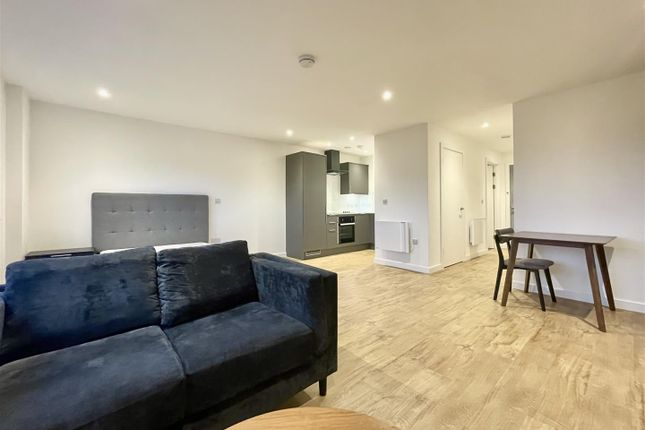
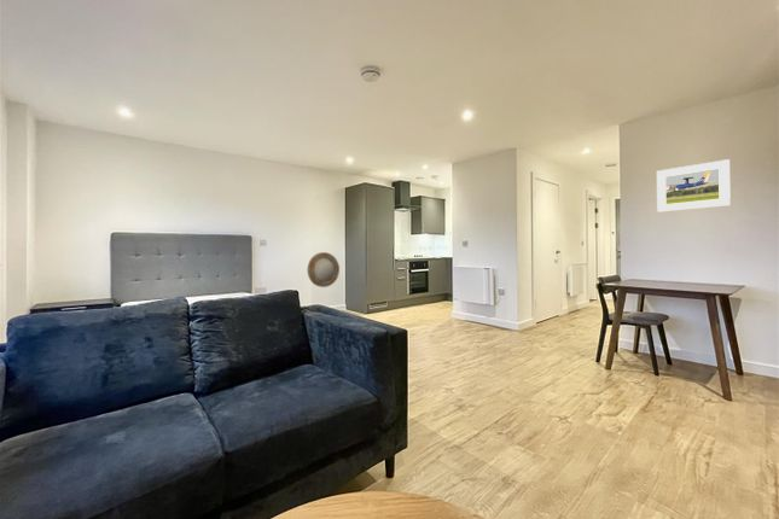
+ home mirror (324, 269)
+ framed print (691, 187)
